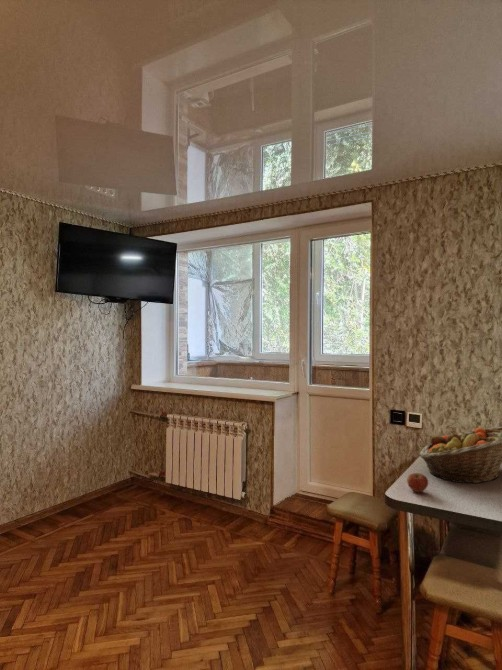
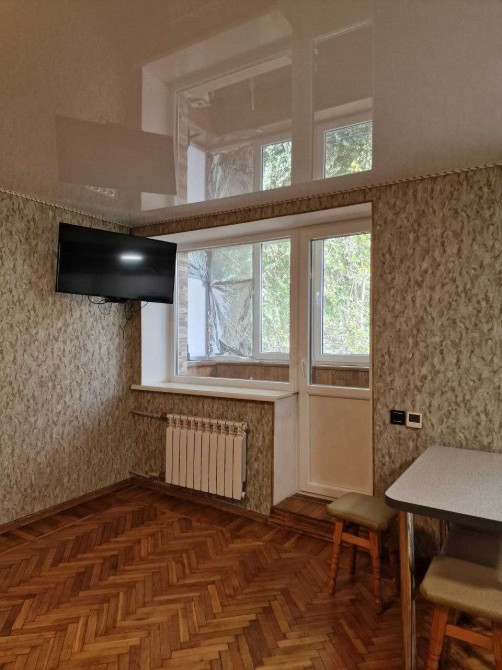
- apple (417, 481)
- fruit basket (467, 450)
